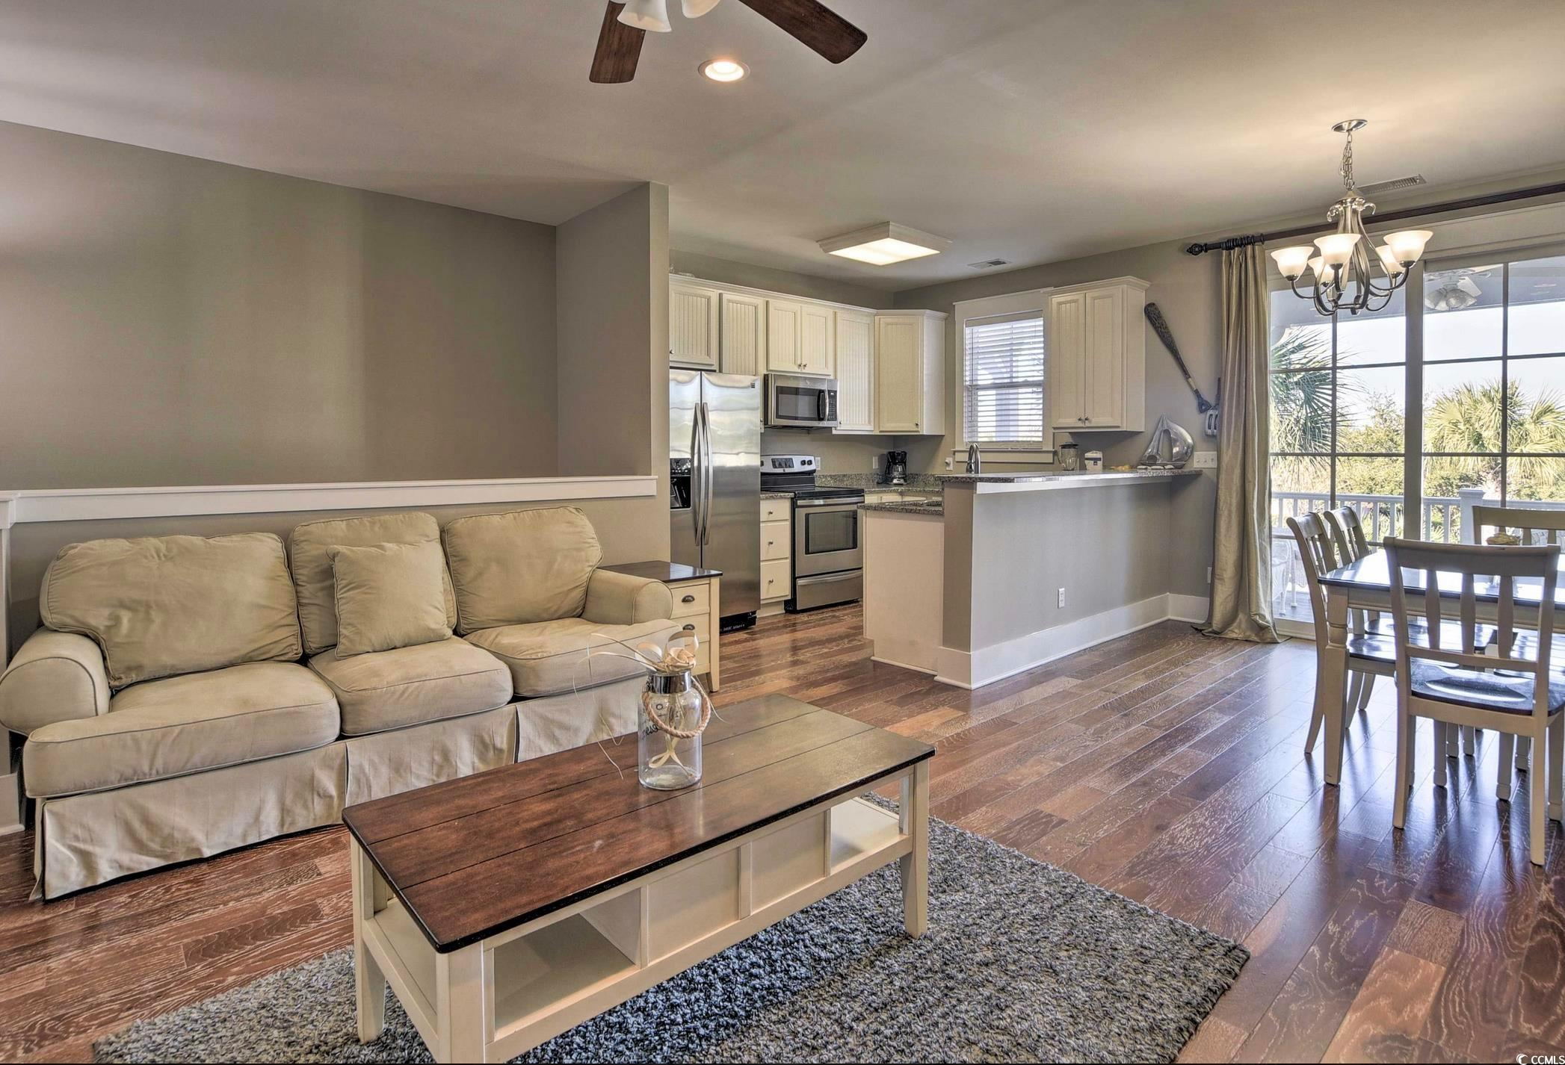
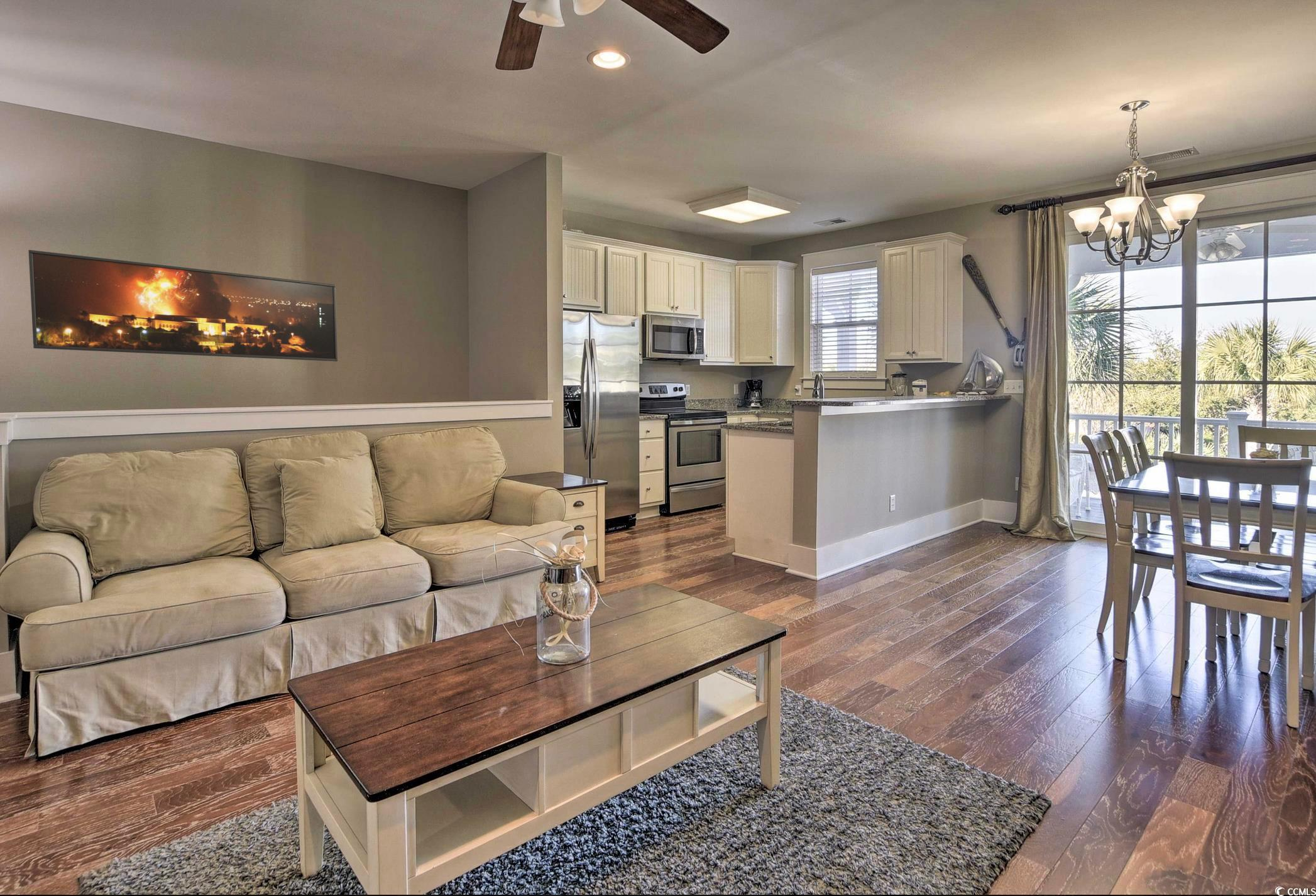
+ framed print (202, 312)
